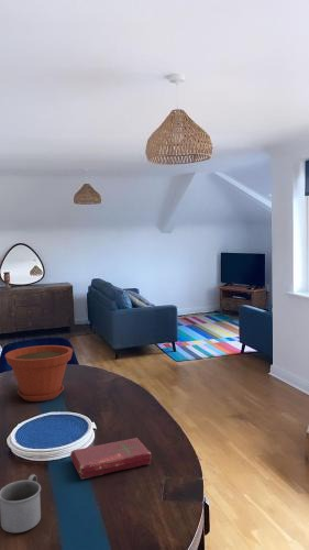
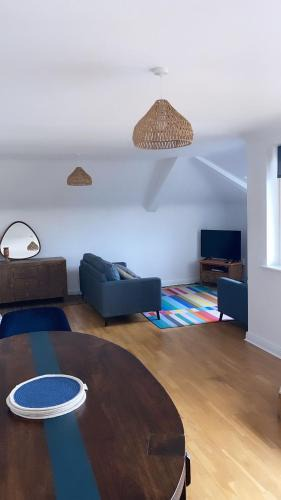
- mug (21, 503)
- book (110, 457)
- plant pot (40, 374)
